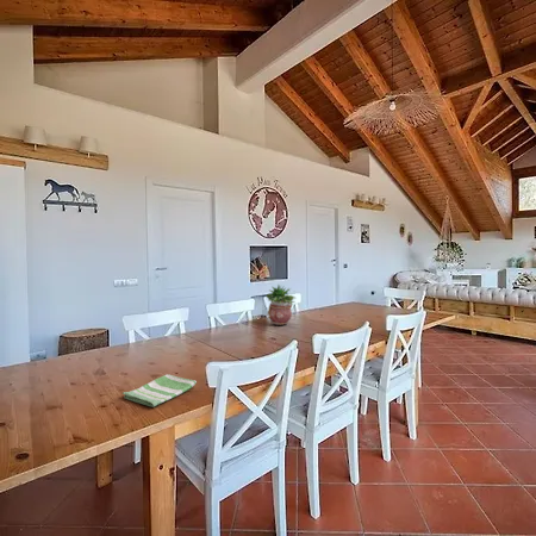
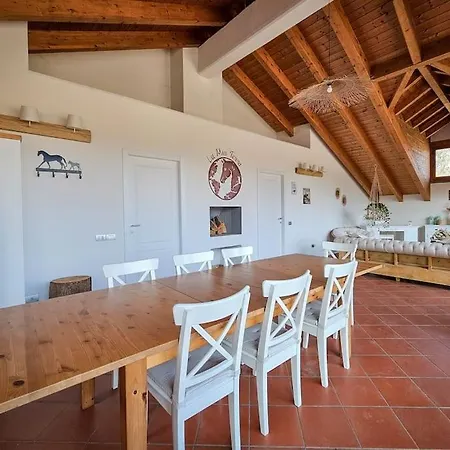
- dish towel (161, 388)
- potted plant (281, 304)
